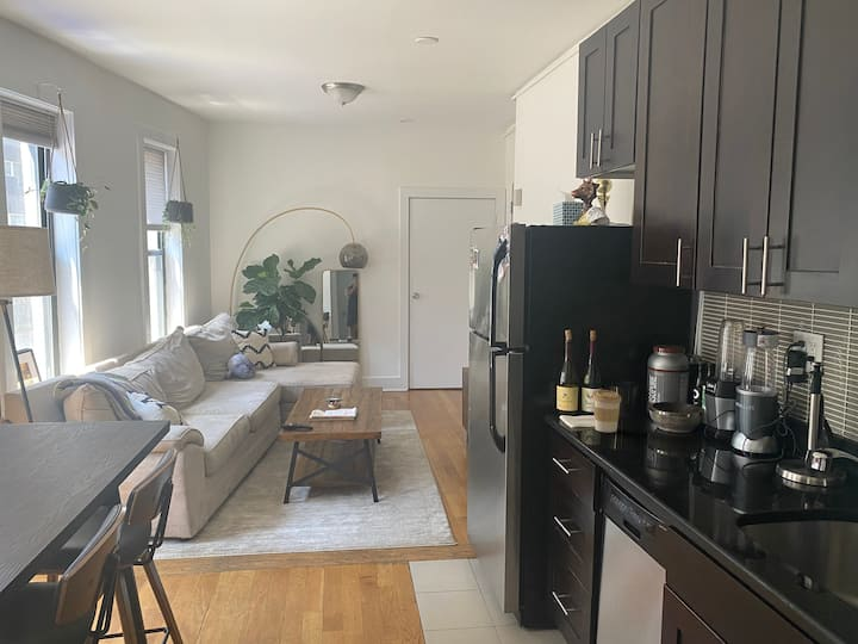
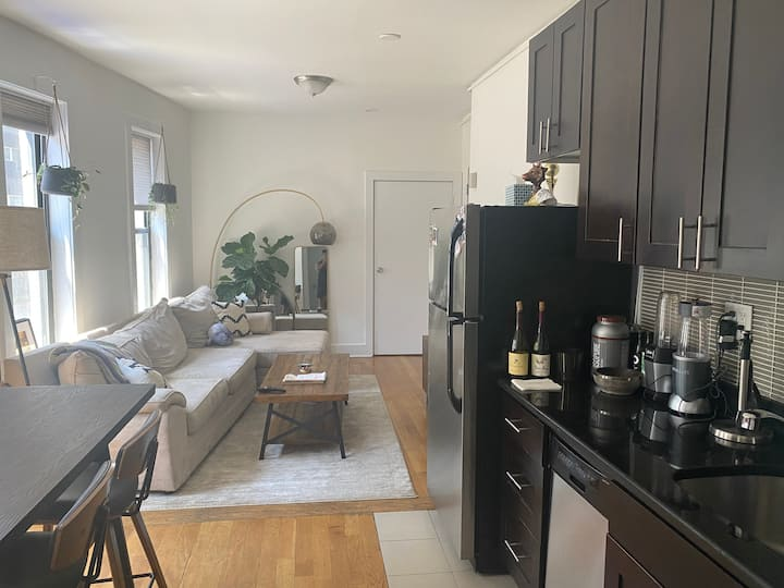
- coffee cup (607, 410)
